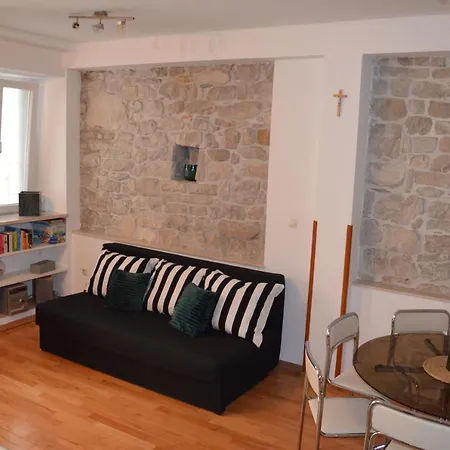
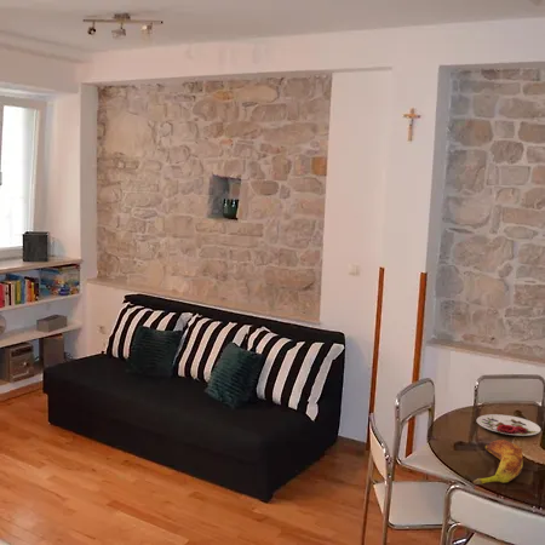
+ banana (497, 457)
+ plate (507, 424)
